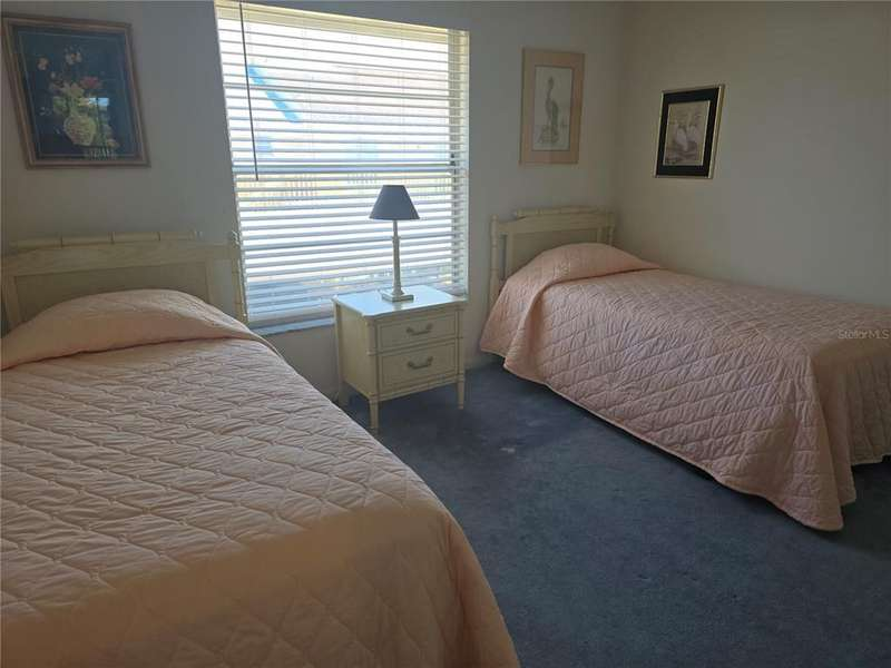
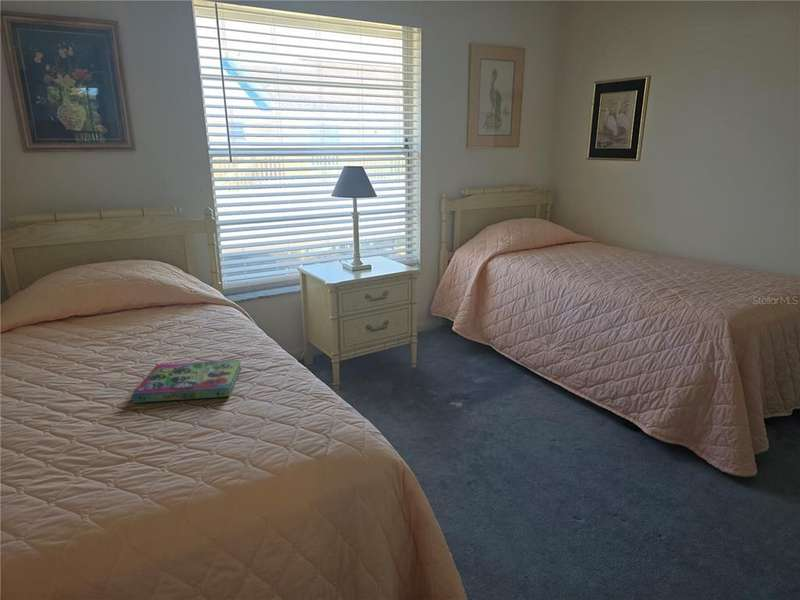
+ book (191, 379)
